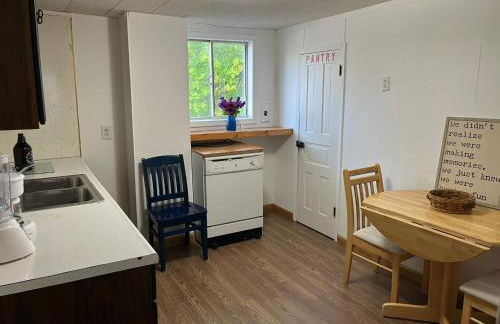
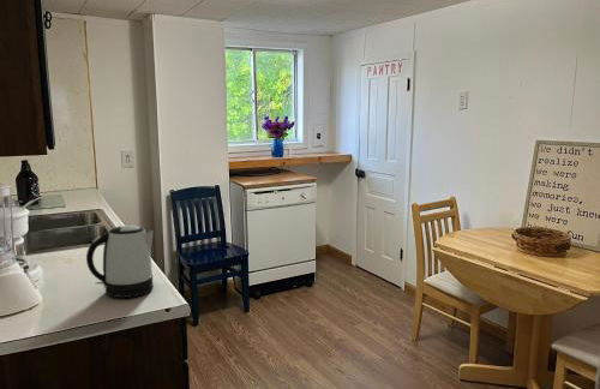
+ kettle (121, 259)
